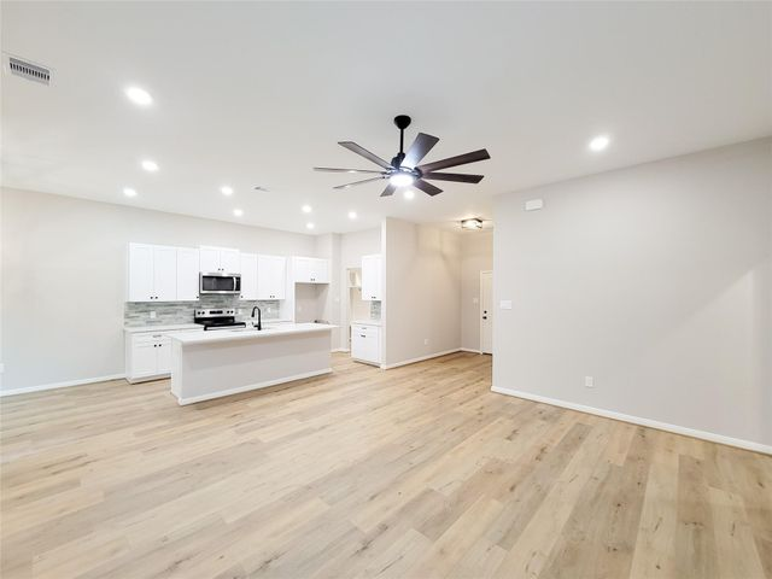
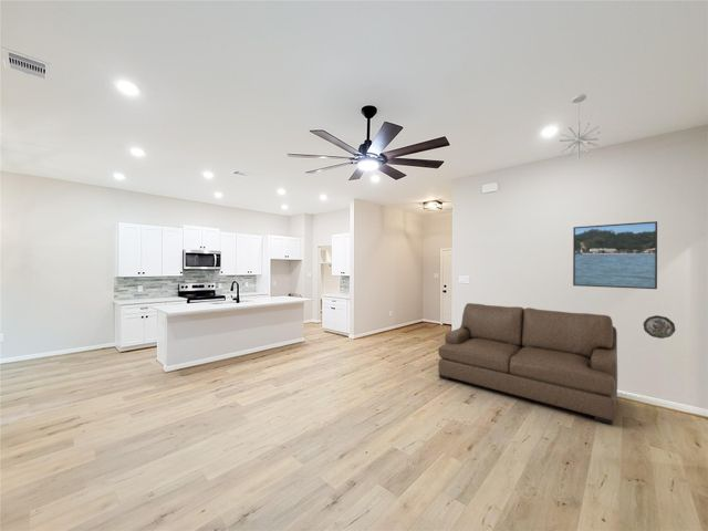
+ sofa (520, 347)
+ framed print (612, 256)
+ decorative plate (658, 326)
+ pendant light (579, 126)
